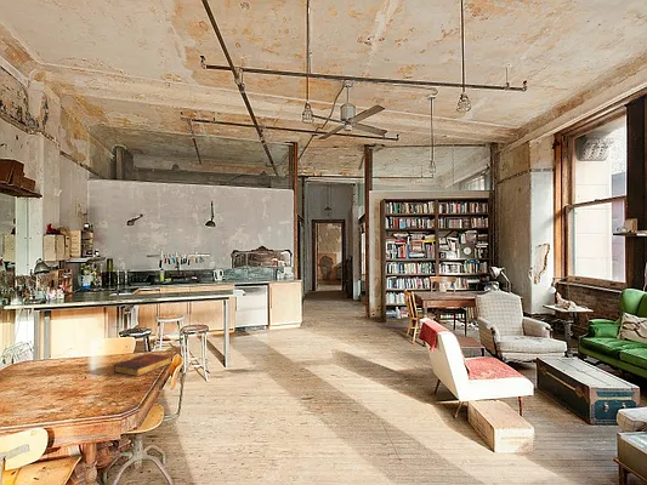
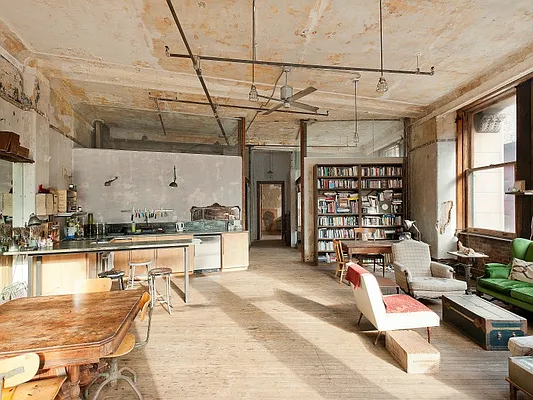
- book (143, 364)
